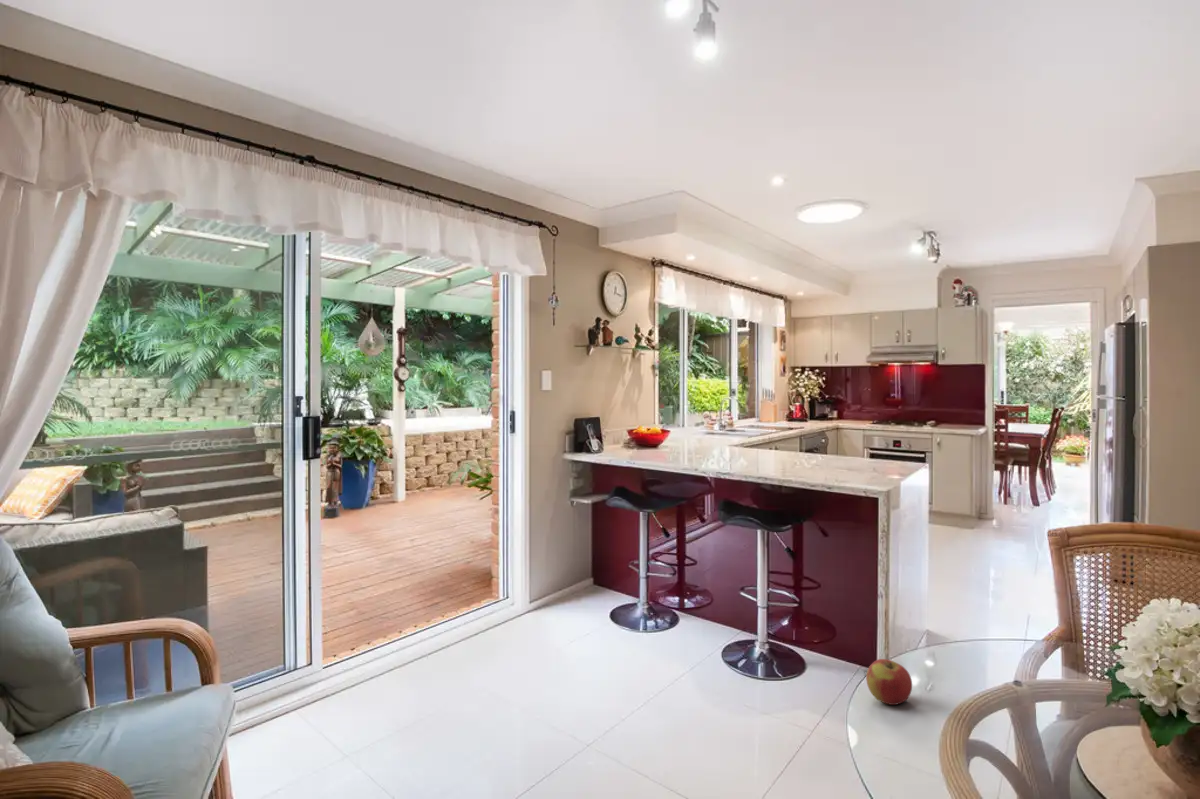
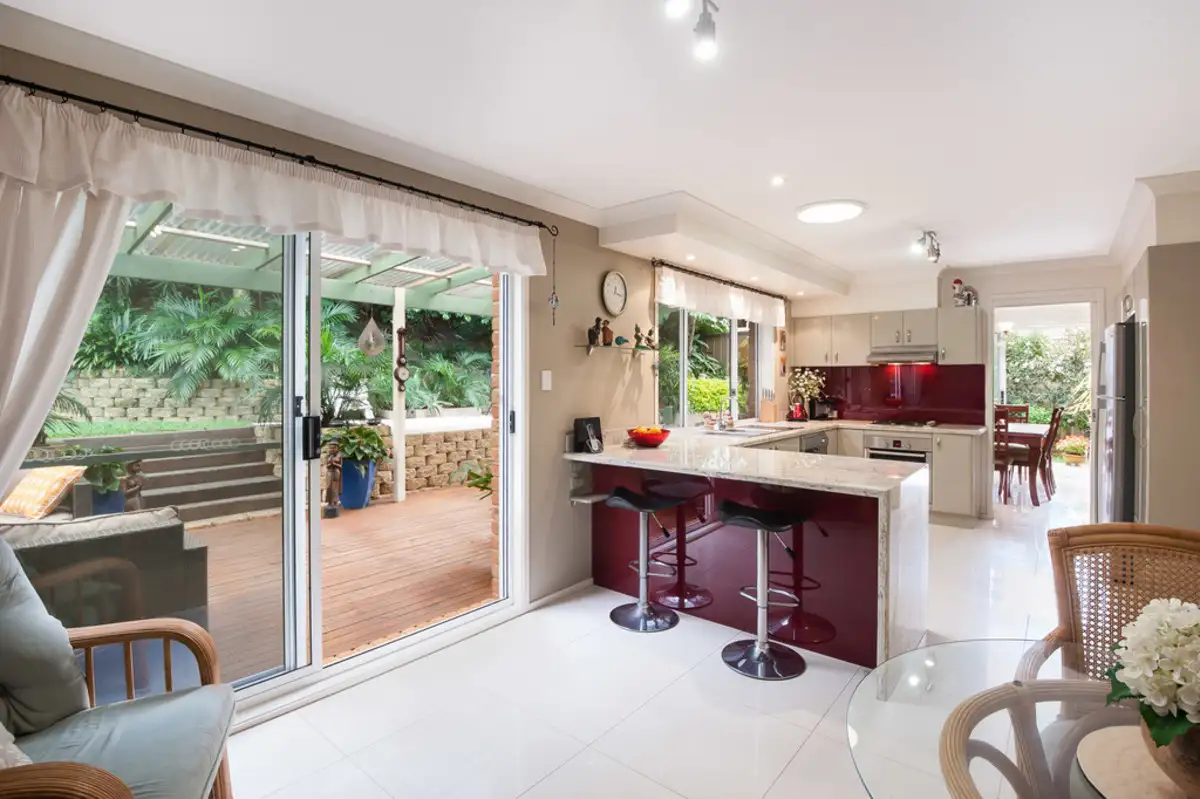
- apple (888, 679)
